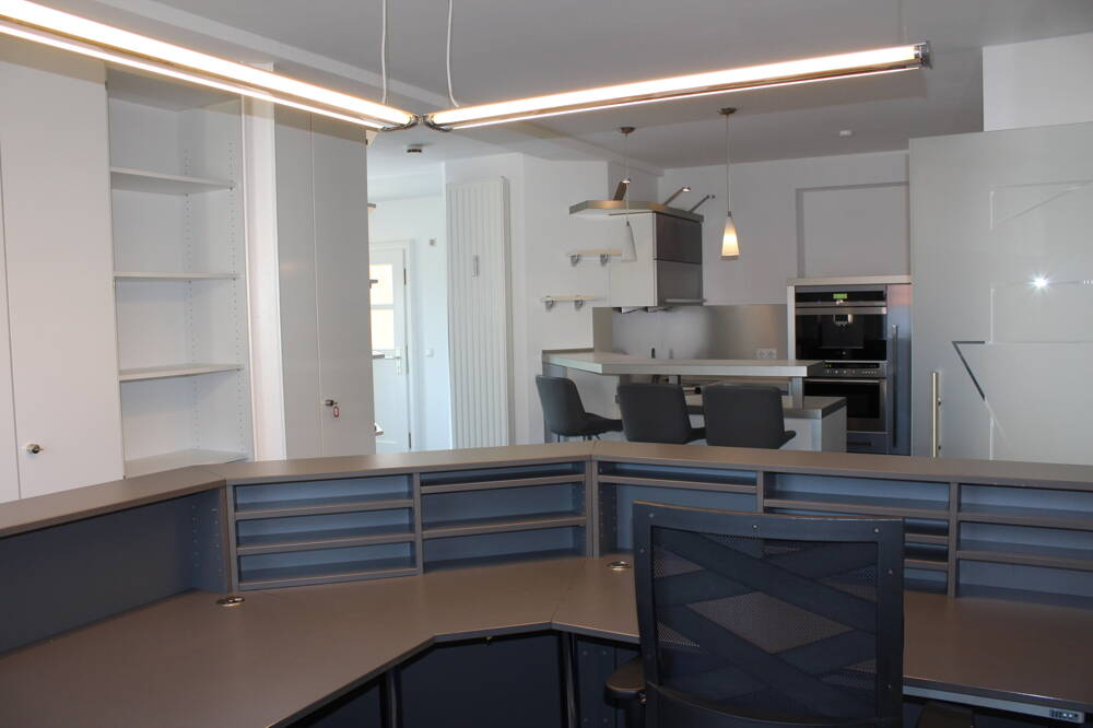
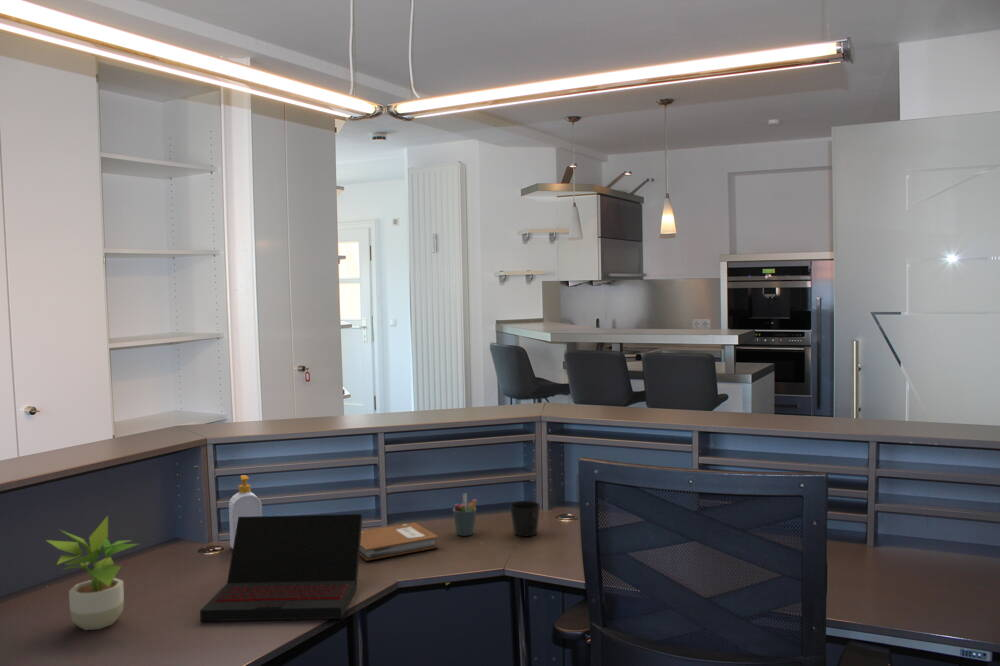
+ soap bottle (245, 511)
+ notebook (393, 539)
+ cup (527, 519)
+ laptop (287, 562)
+ pen holder (465, 514)
+ potted plant (90, 576)
